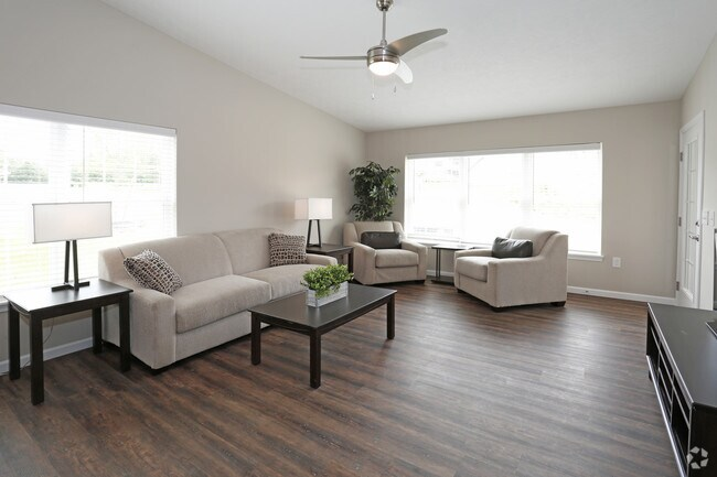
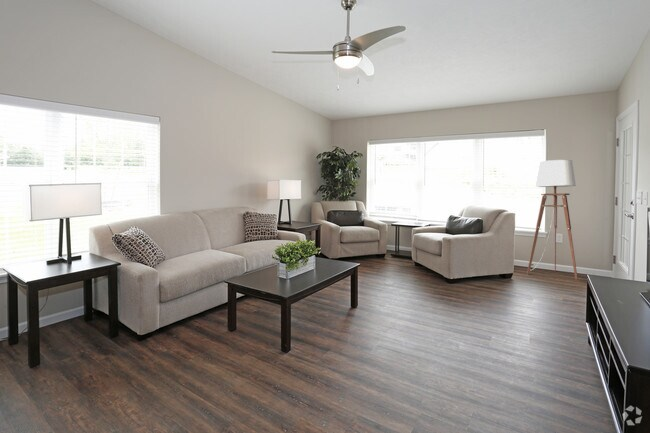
+ floor lamp (542, 215)
